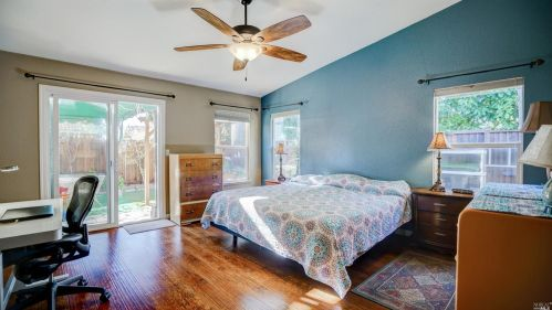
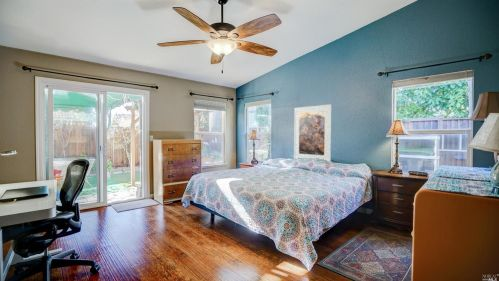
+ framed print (311, 133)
